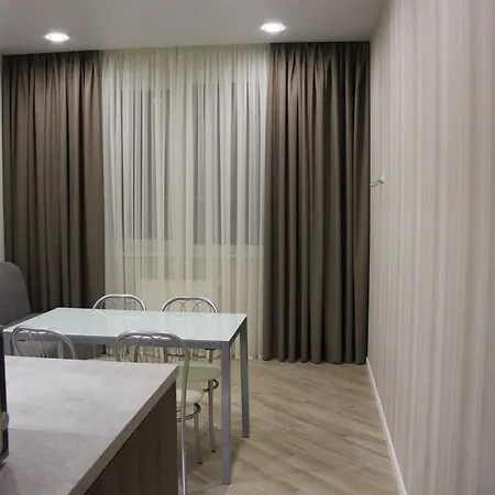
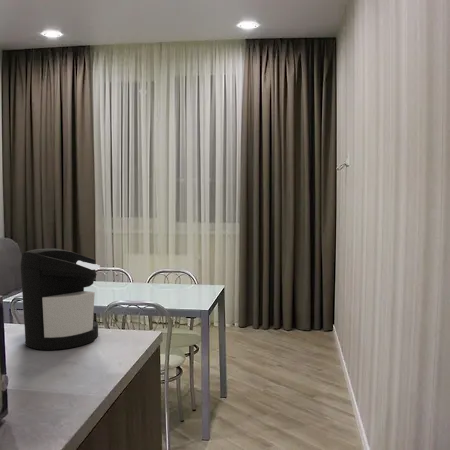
+ coffee maker (64, 293)
